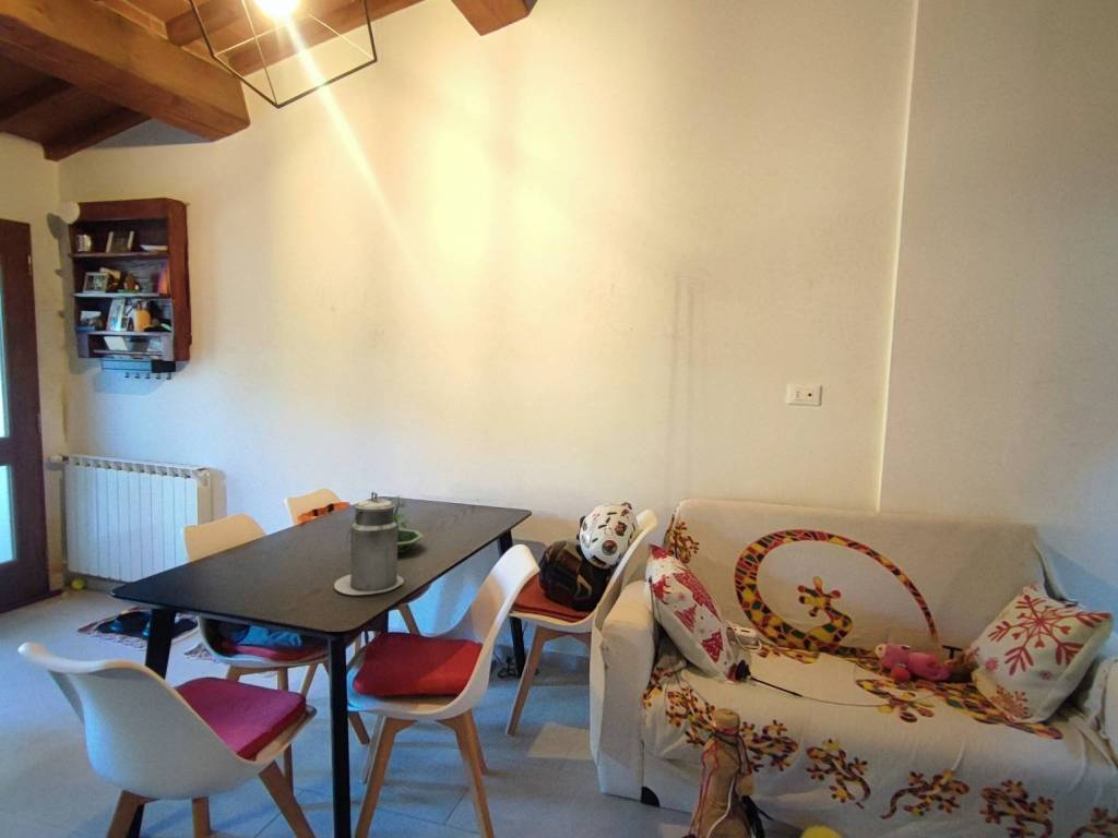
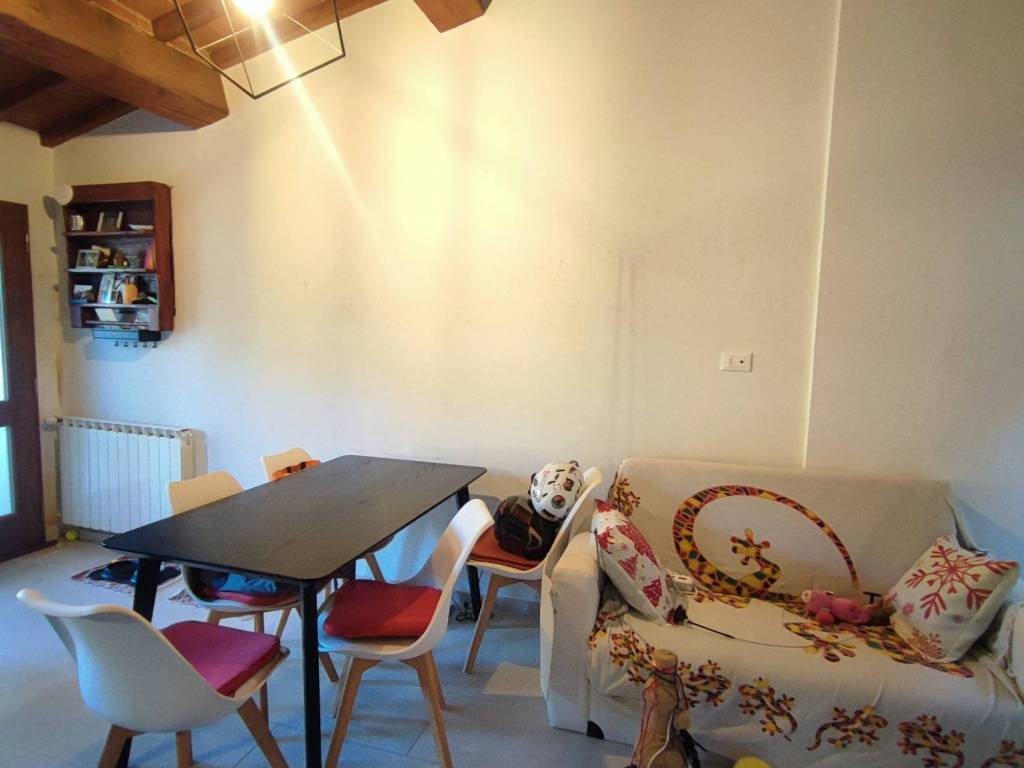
- terrarium (396, 506)
- canister (369, 538)
